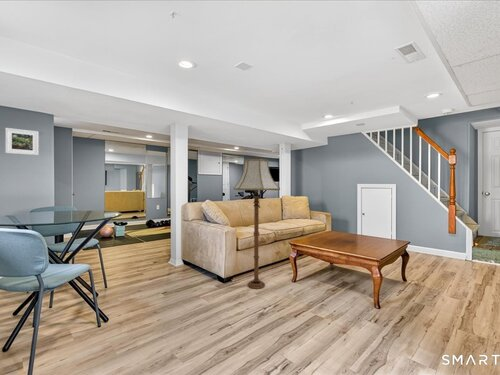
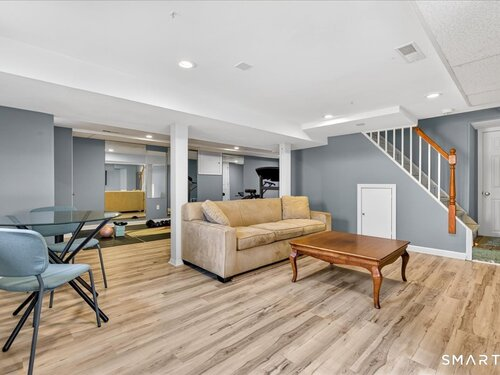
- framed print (22, 141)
- floor lamp (256, 220)
